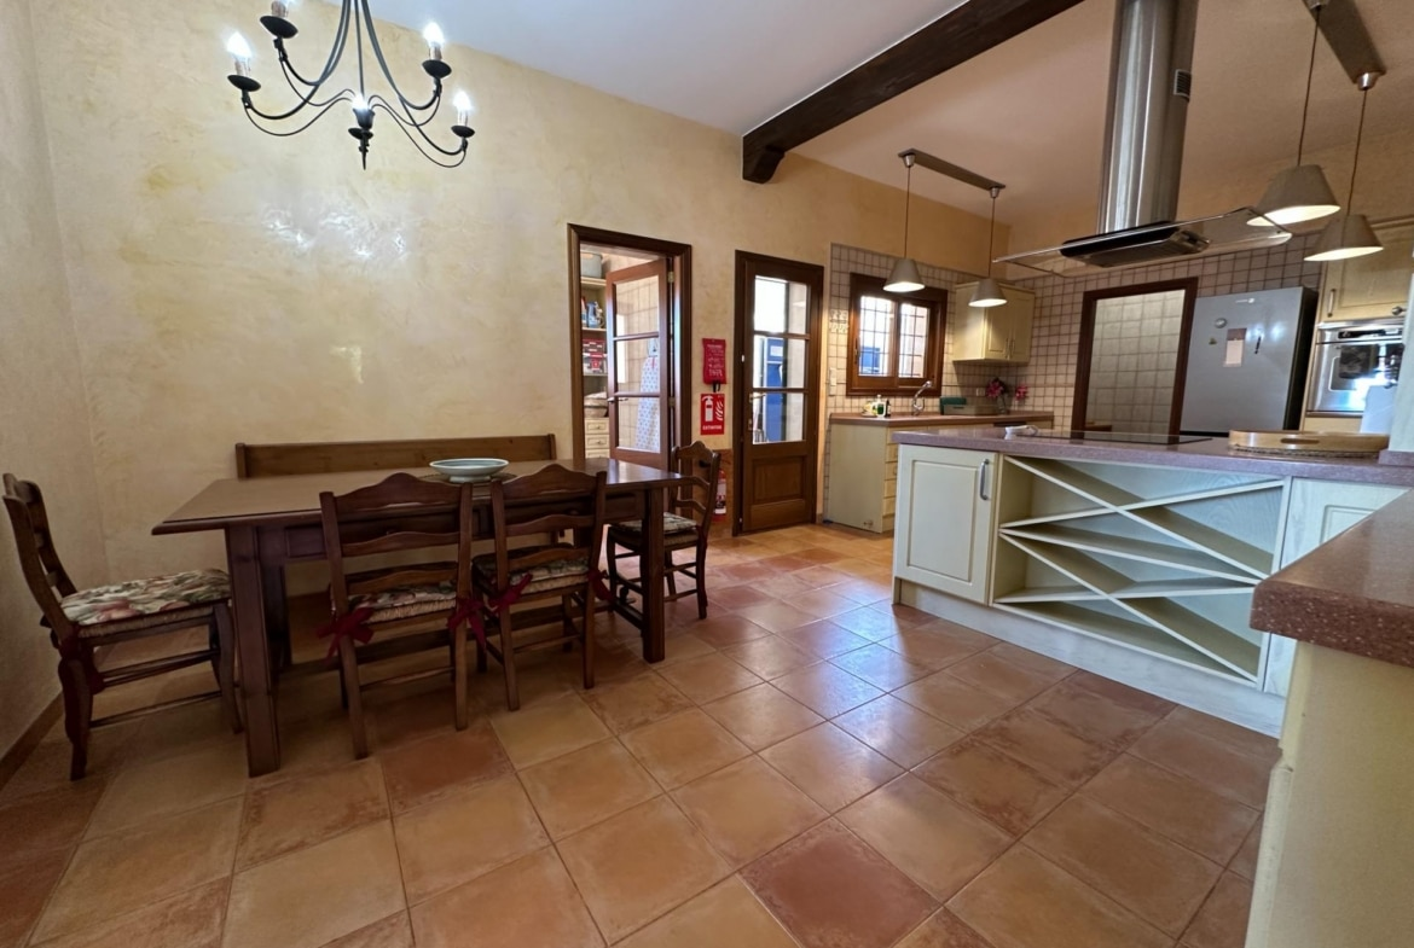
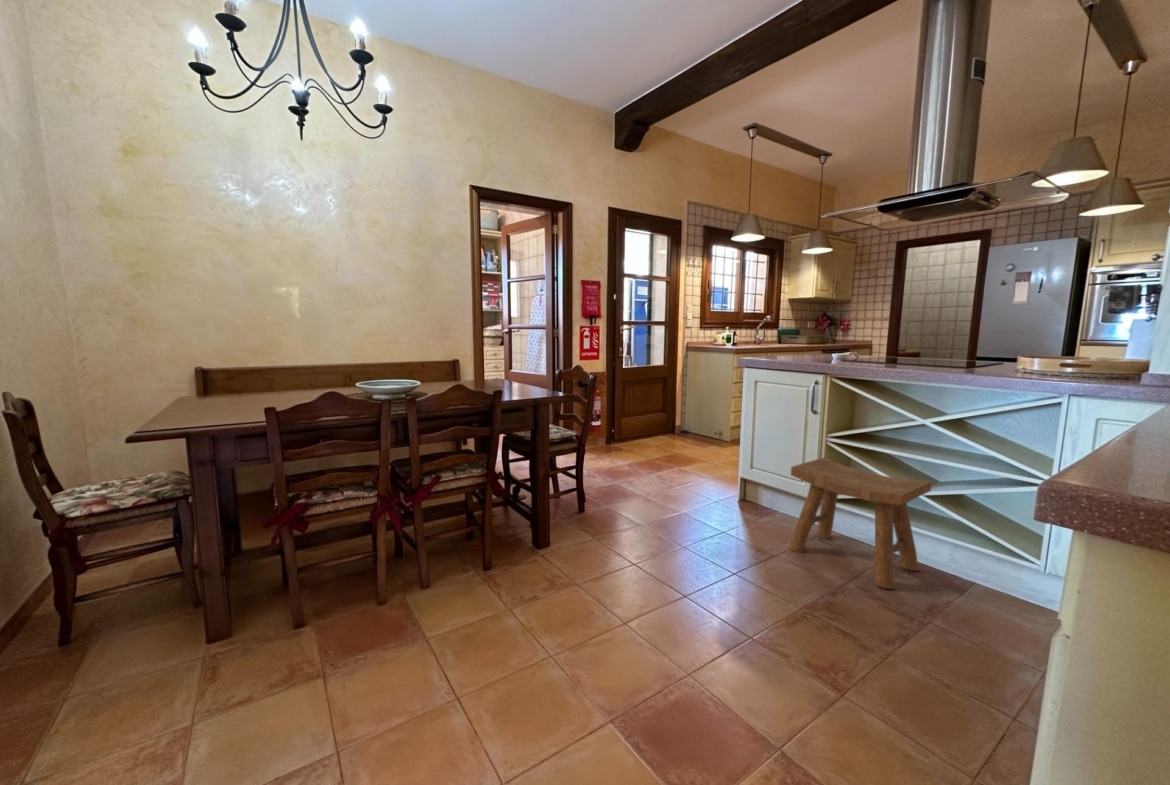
+ stool (859, 498)
